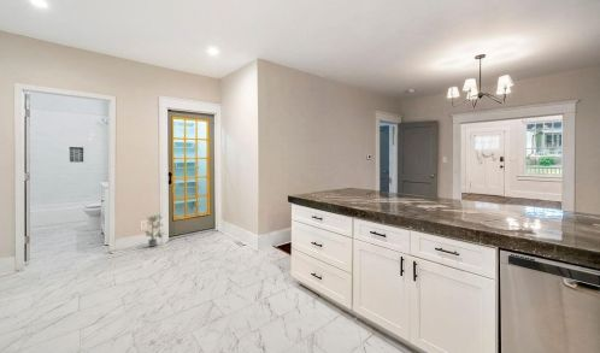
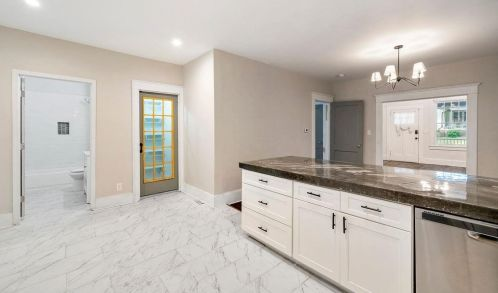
- potted plant (155, 228)
